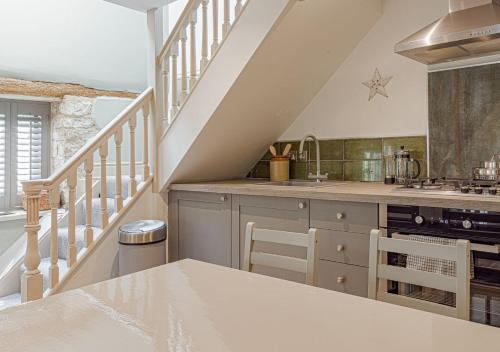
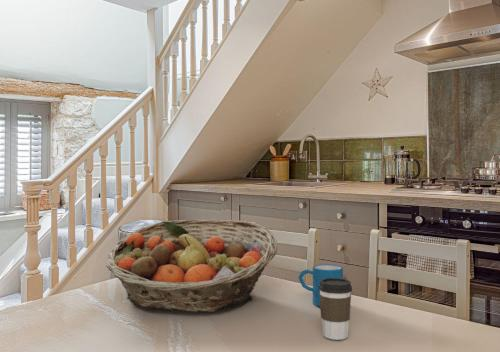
+ coffee cup (335, 308)
+ fruit basket (192, 260)
+ mug (319, 283)
